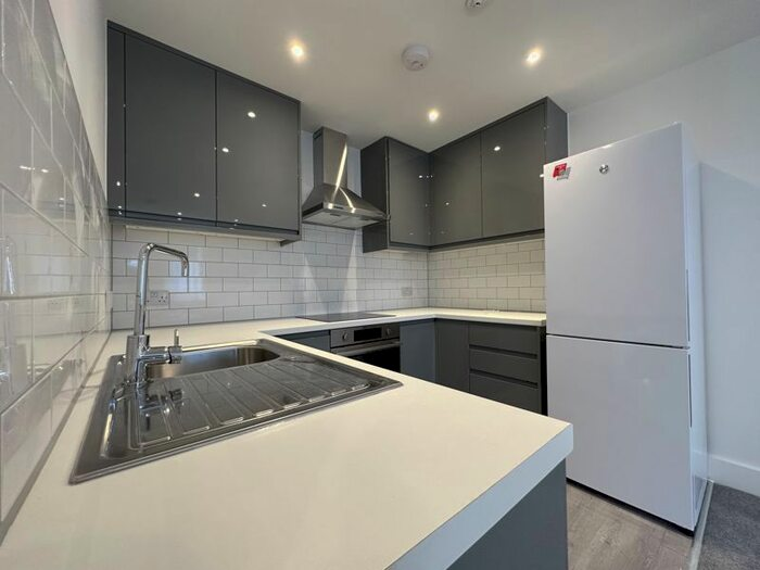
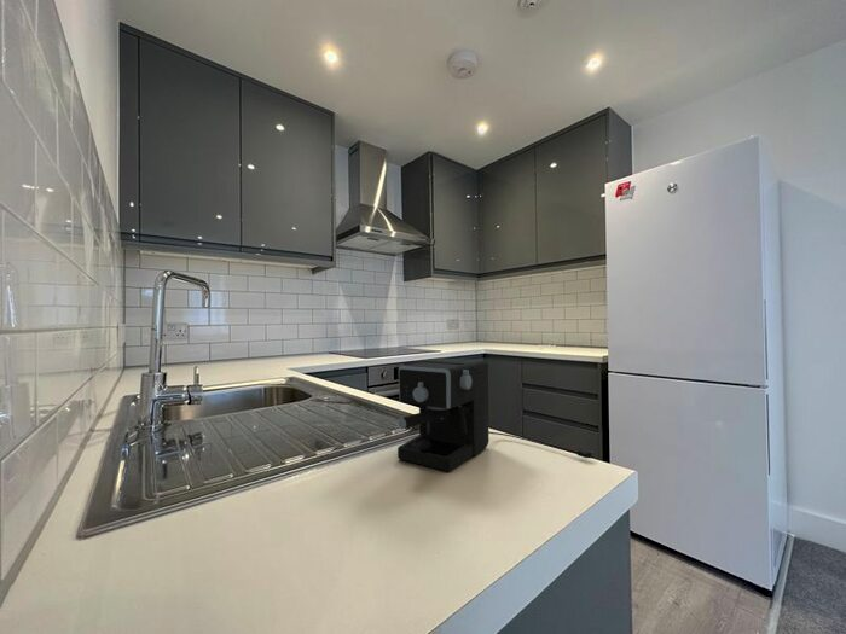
+ coffee maker (487, 411)
